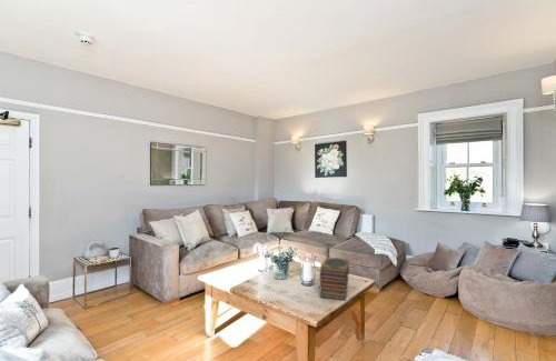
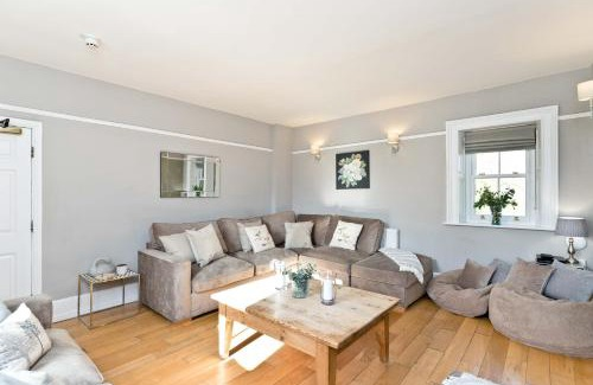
- book stack (335, 277)
